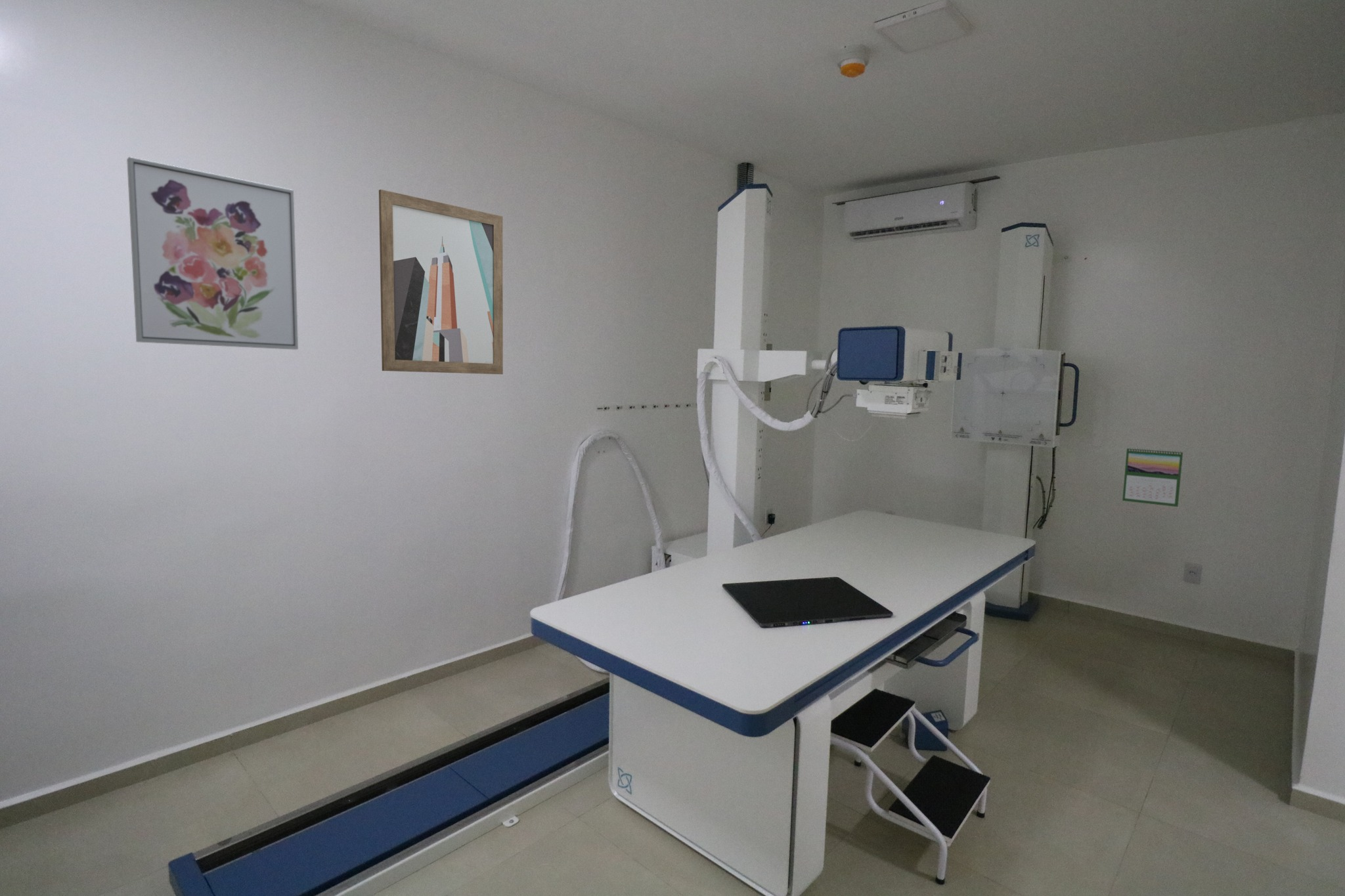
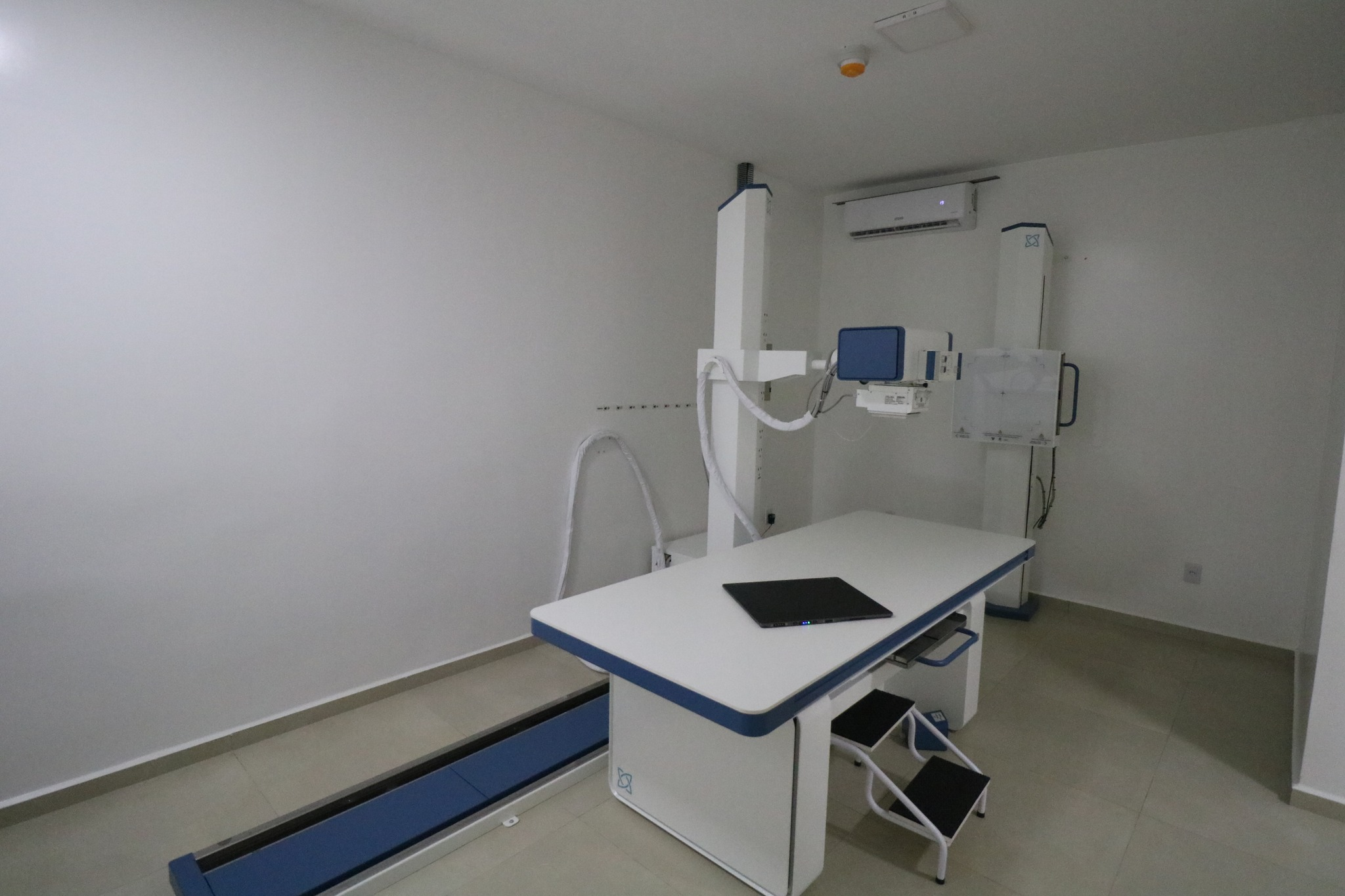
- calendar (1152, 475)
- wall art (445, 289)
- wall art (219, 261)
